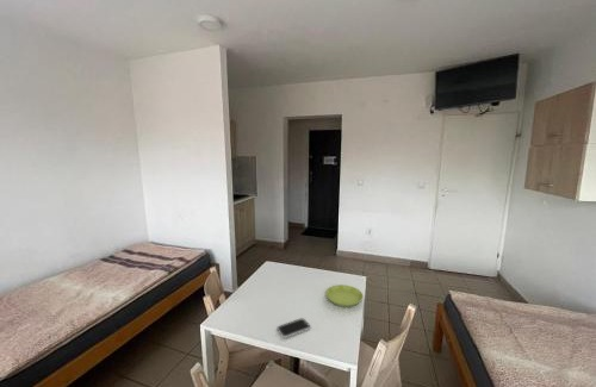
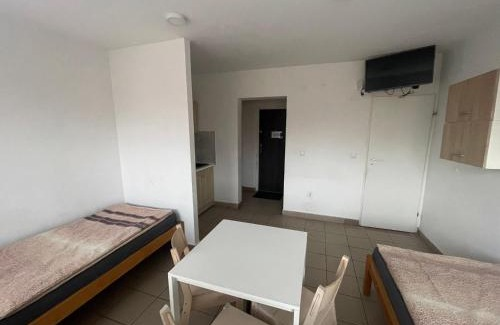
- saucer (343, 295)
- smartphone (293, 327)
